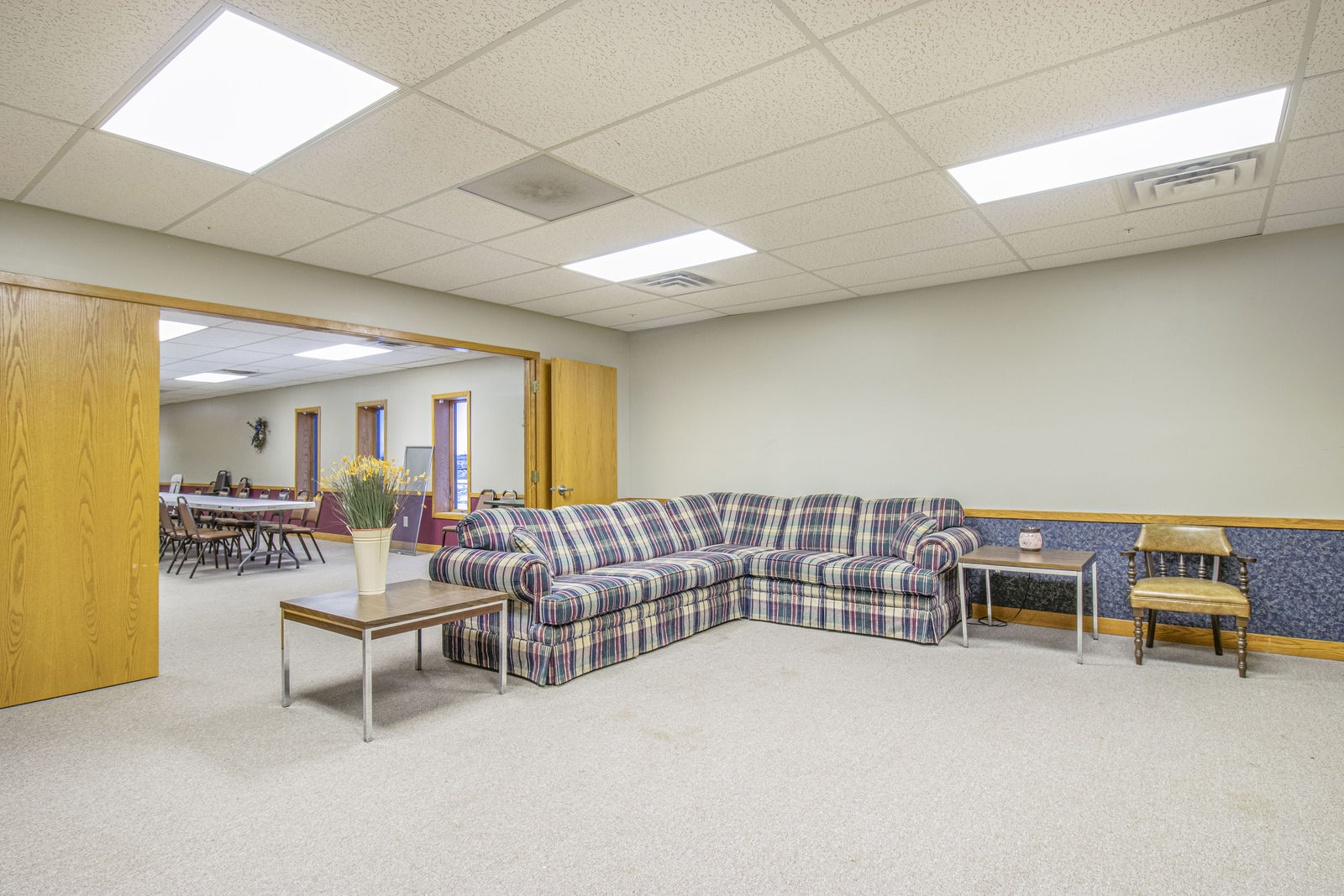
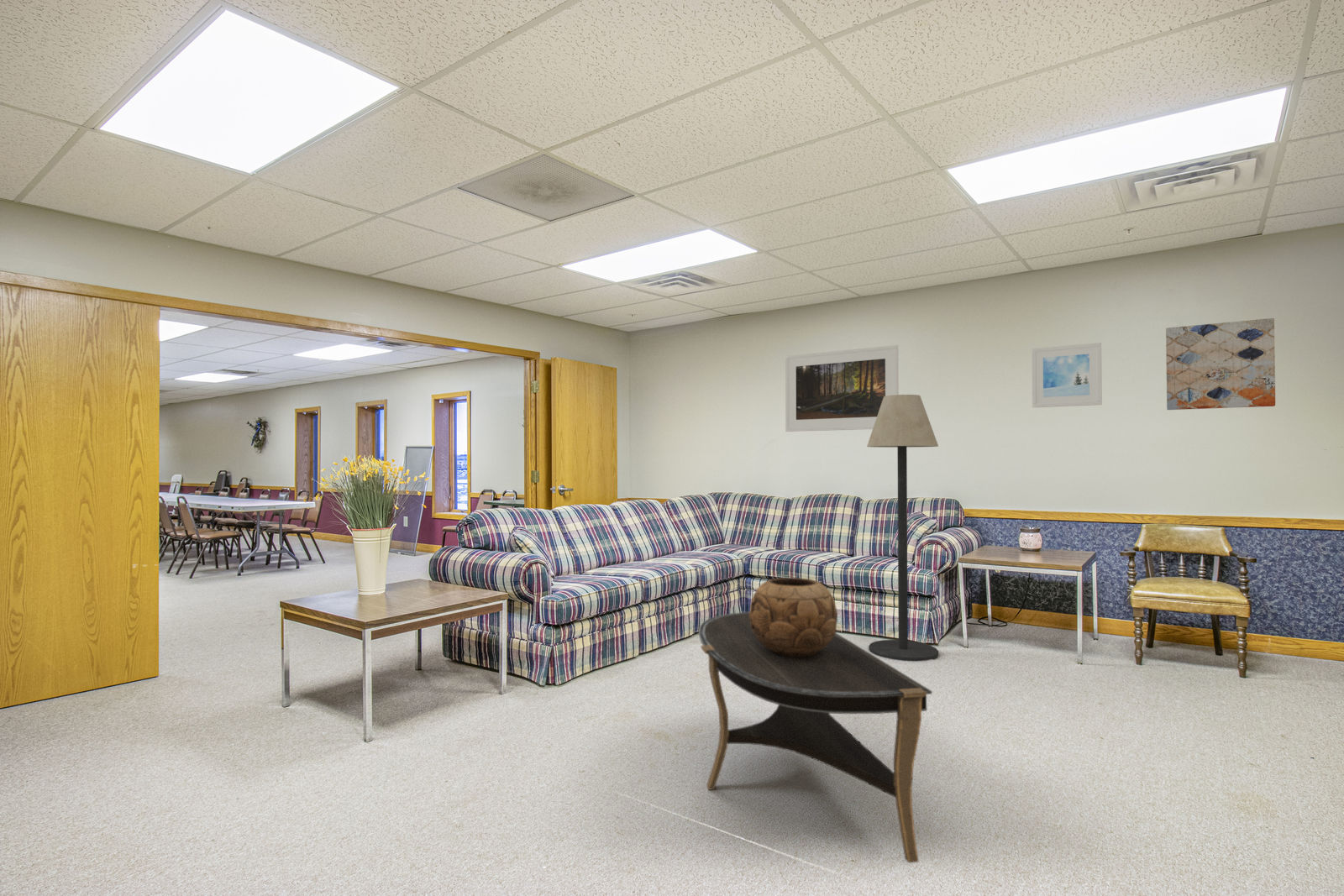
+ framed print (839, 390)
+ decorative bowl (793, 615)
+ coffee table (778, 713)
+ floor lamp (902, 523)
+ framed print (1066, 375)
+ wall art (1218, 365)
